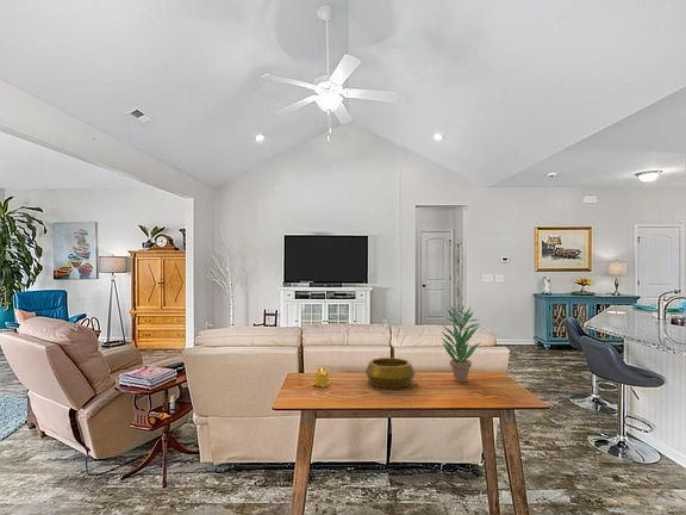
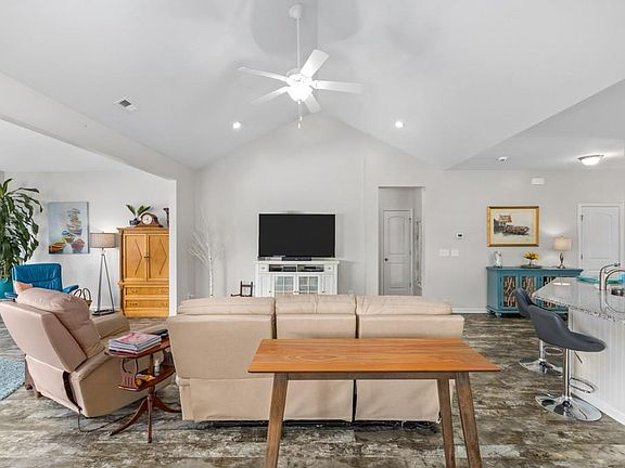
- decorative bowl (389, 372)
- potted plant (460, 341)
- candle (320, 376)
